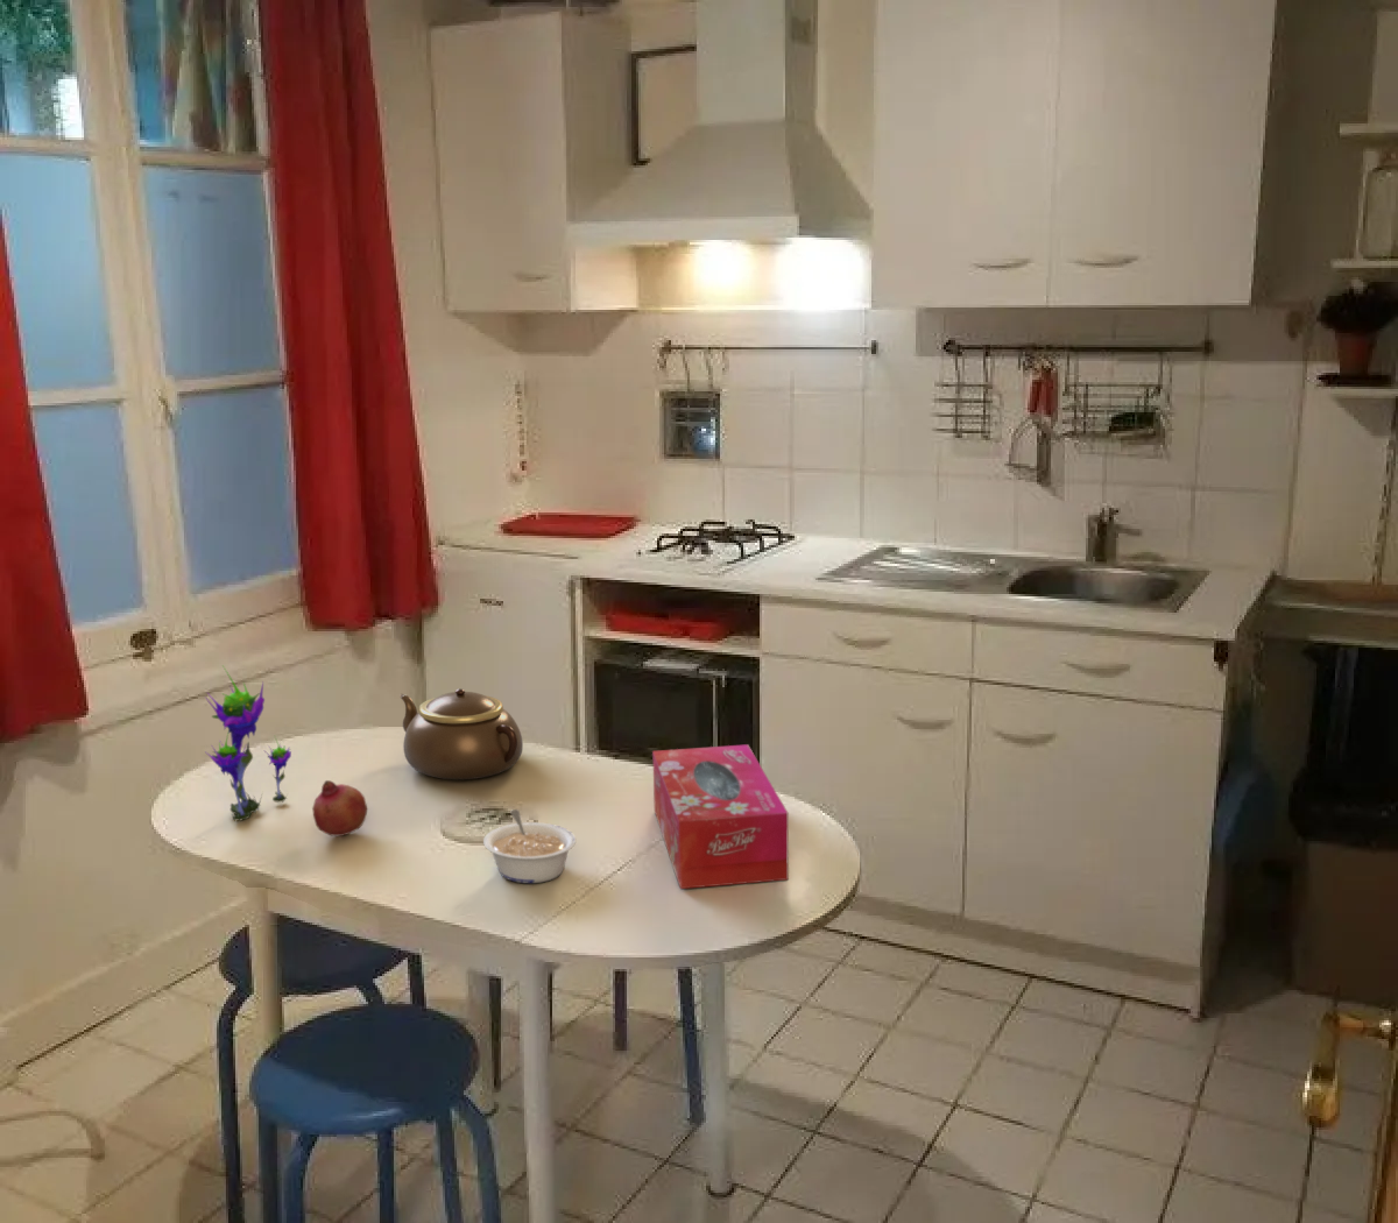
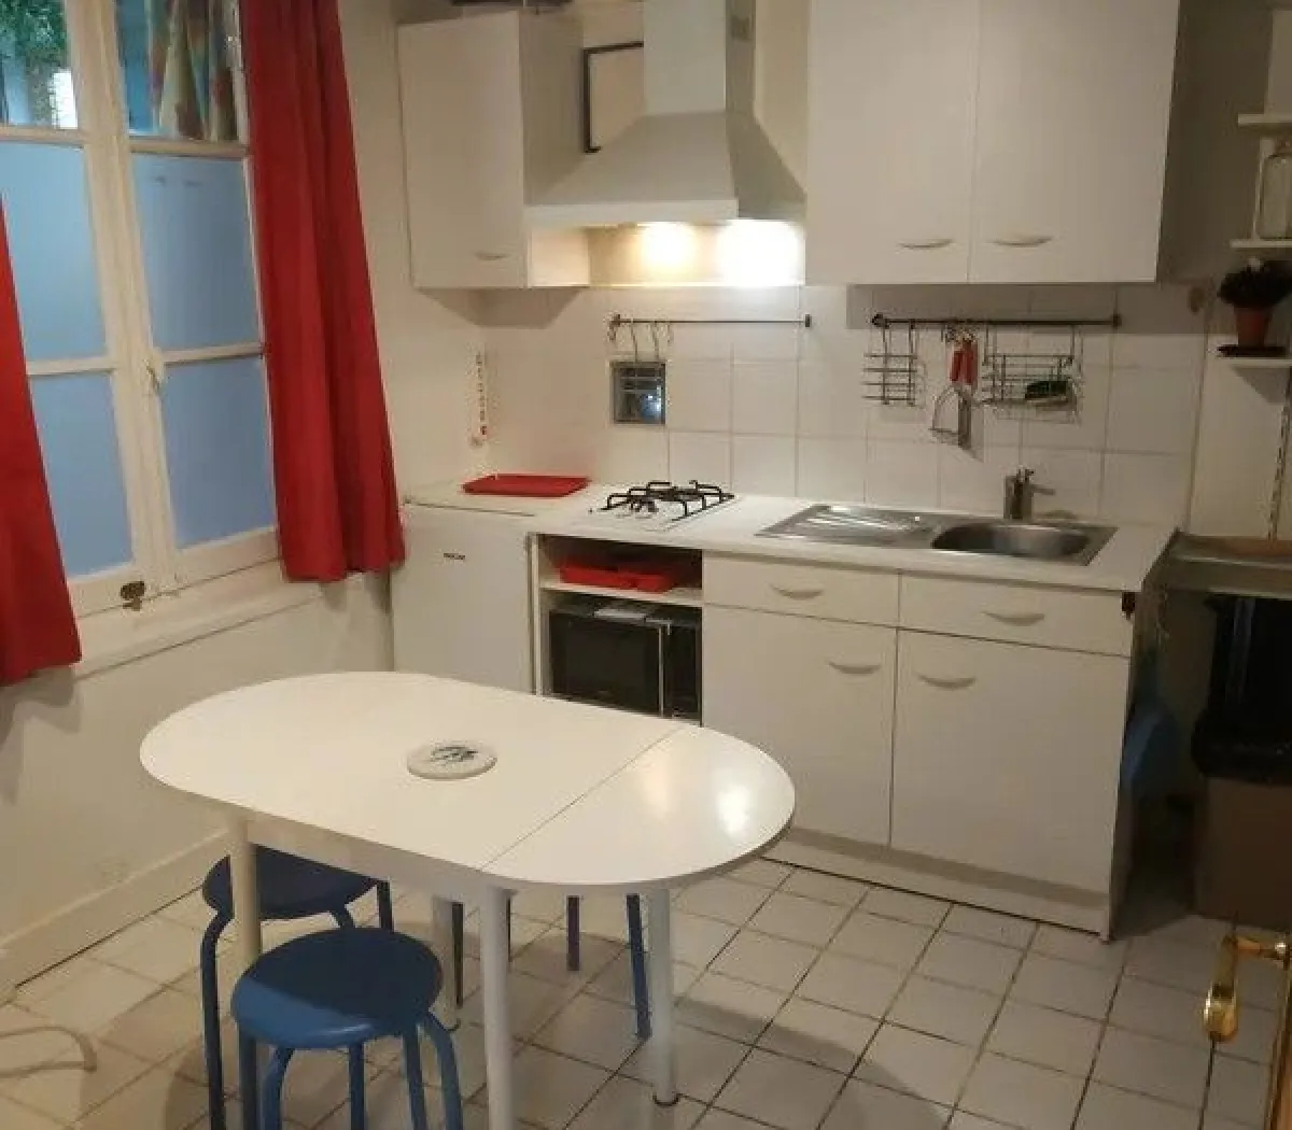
- flower (245, 735)
- legume (527, 850)
- fruit (339, 806)
- tissue box (717, 811)
- teapot (458, 727)
